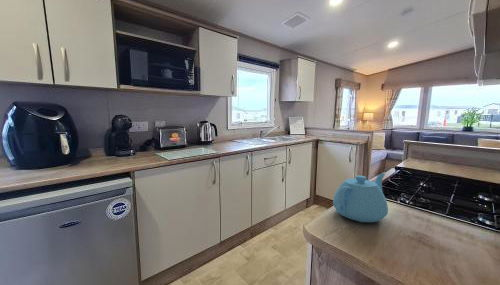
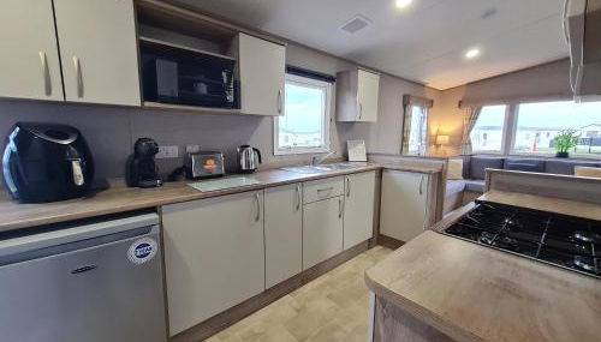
- teapot (361, 195)
